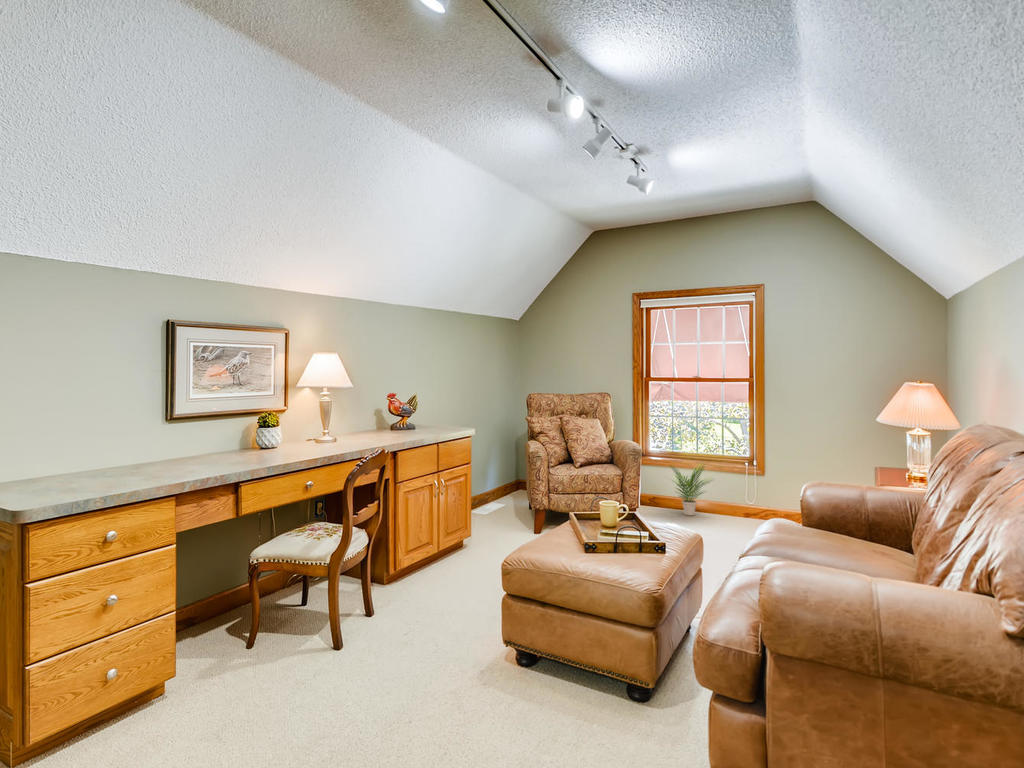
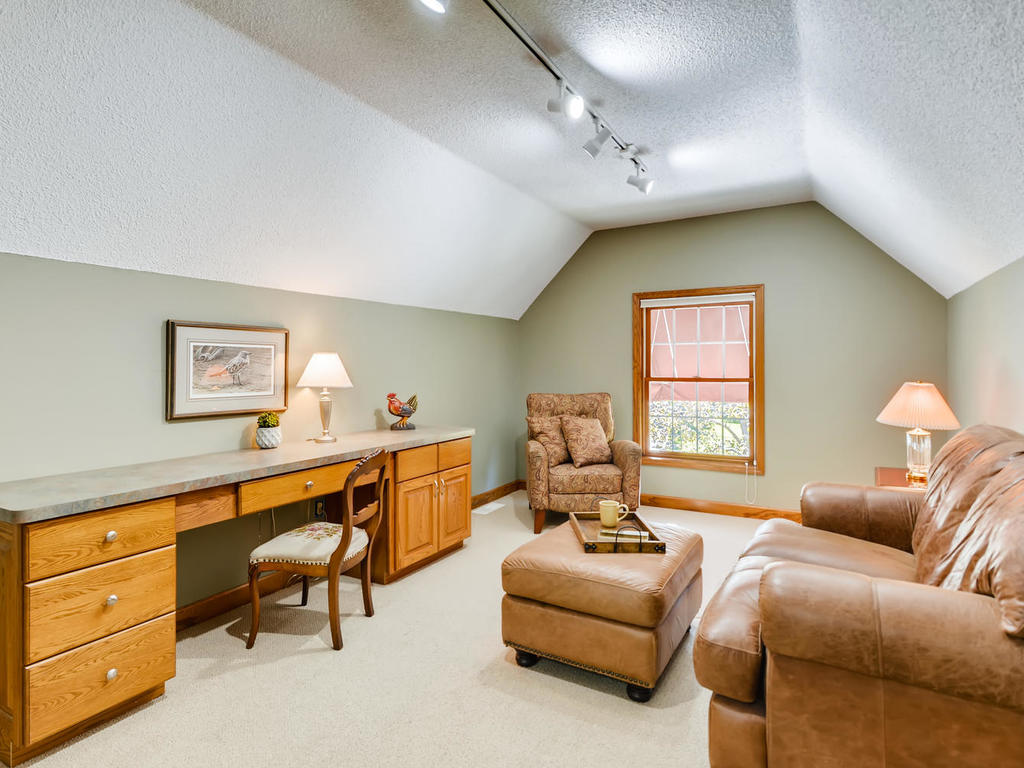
- potted plant (688, 488)
